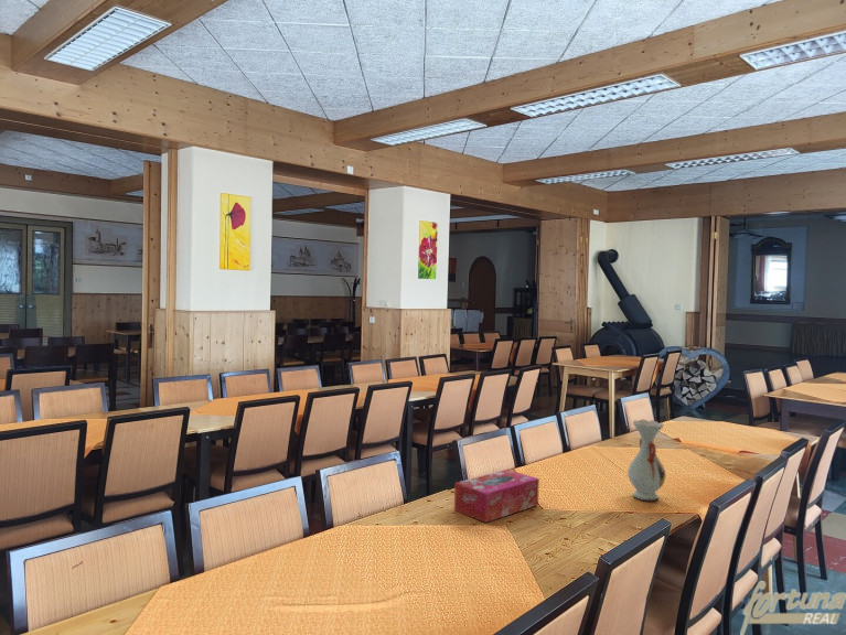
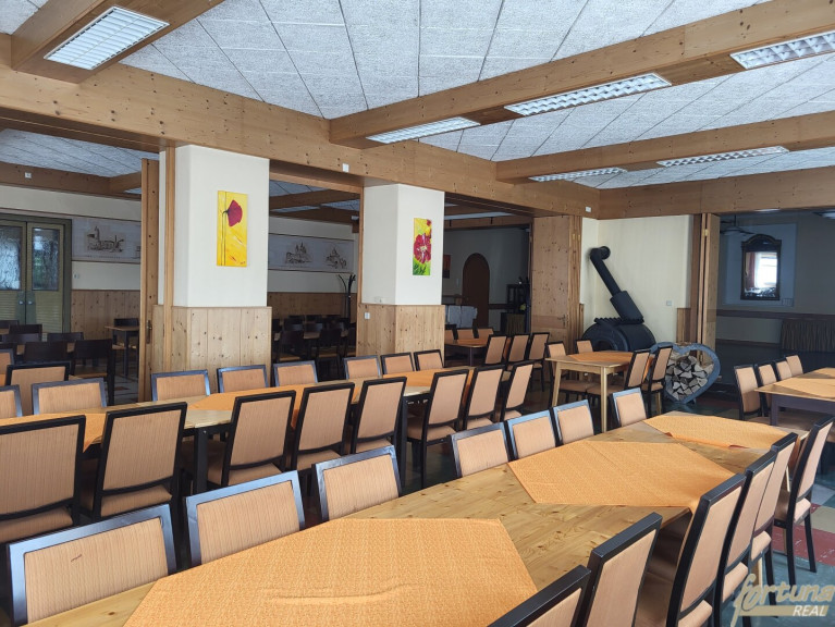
- tissue box (496, 494)
- vase (646, 460)
